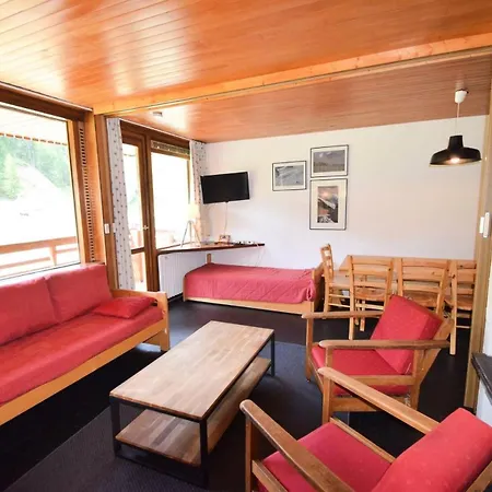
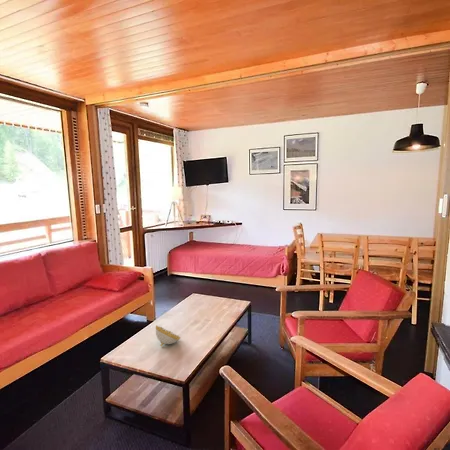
+ decorative bowl (167, 333)
